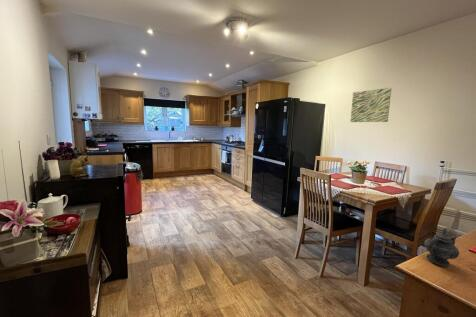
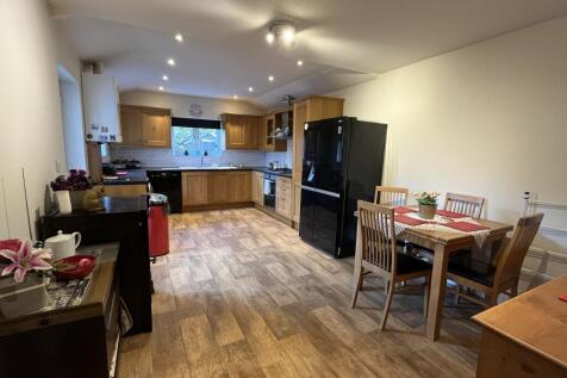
- teapot (442, 244)
- wall art (369, 106)
